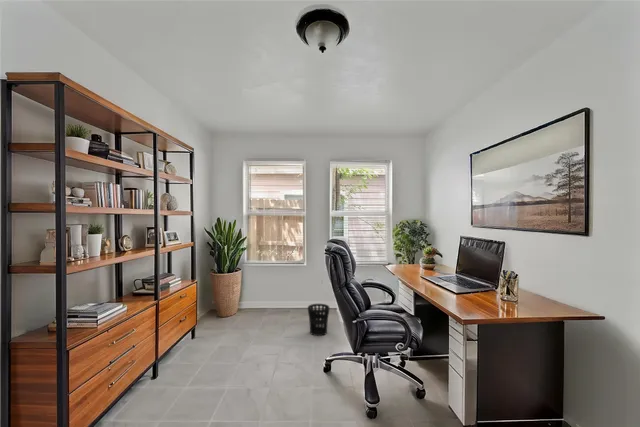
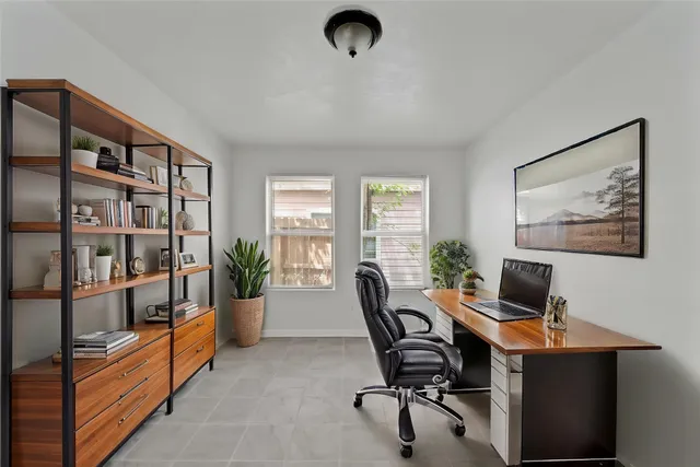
- wastebasket (318, 319)
